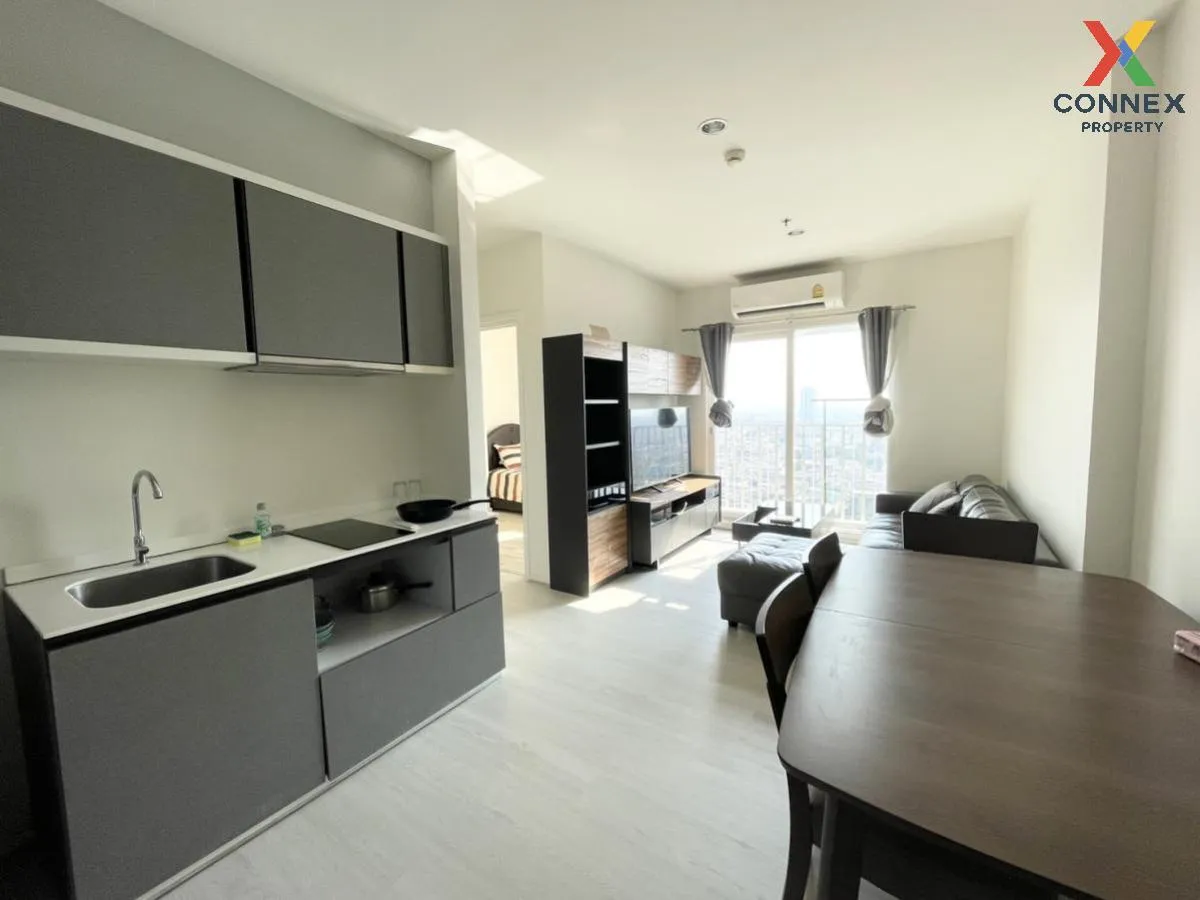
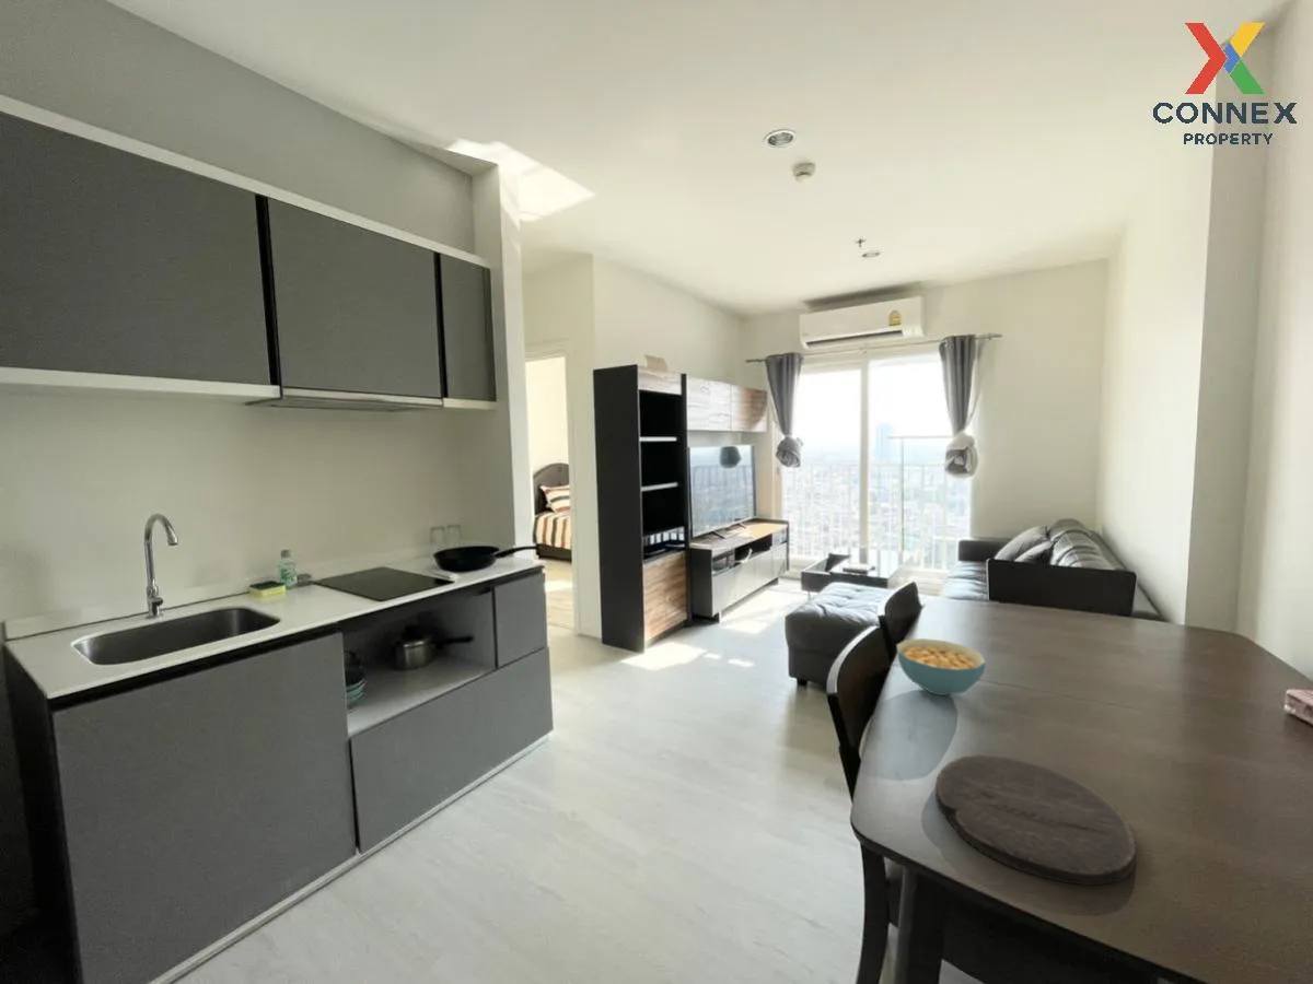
+ plate (1027, 807)
+ cereal bowl (938, 671)
